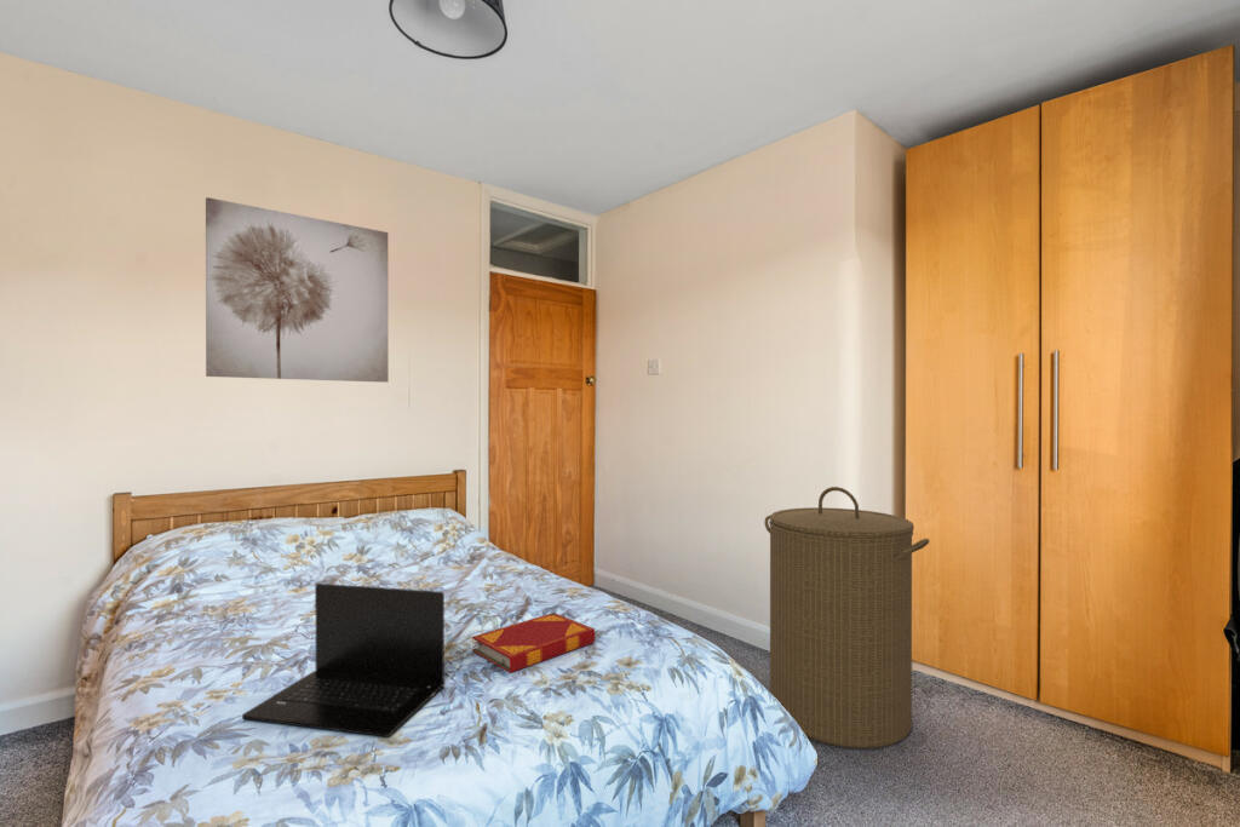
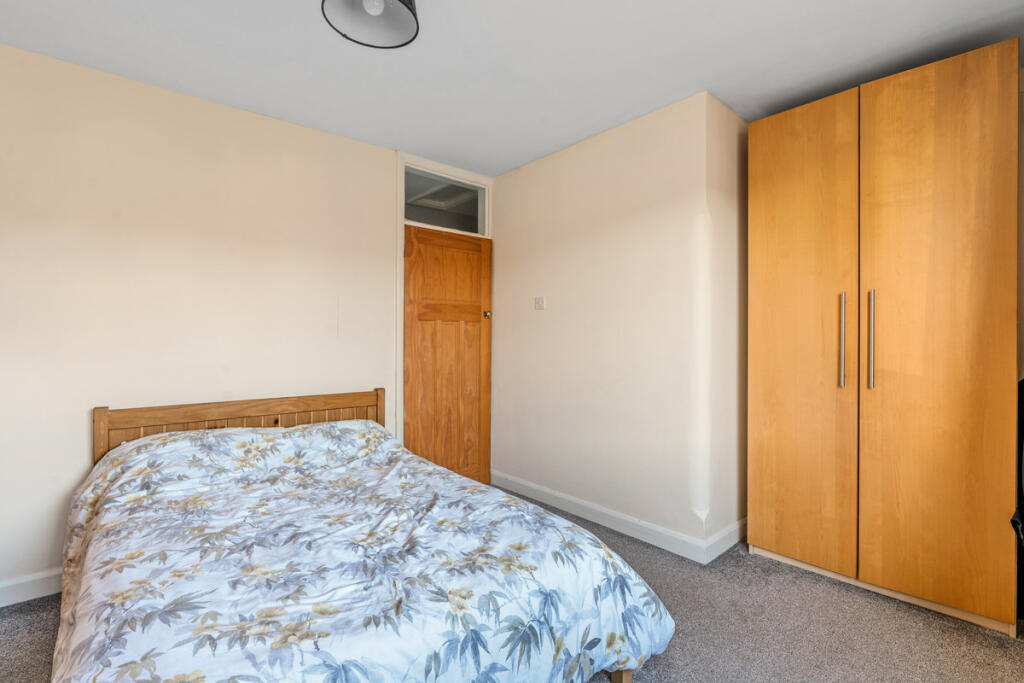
- laptop (348, 651)
- wall art (304, 298)
- laundry hamper (838, 599)
- hardback book (534, 639)
